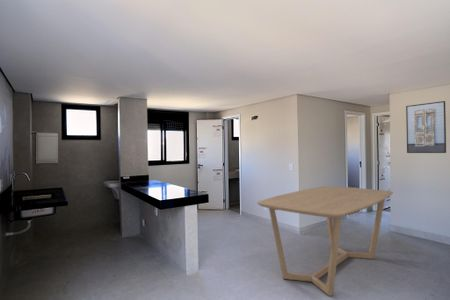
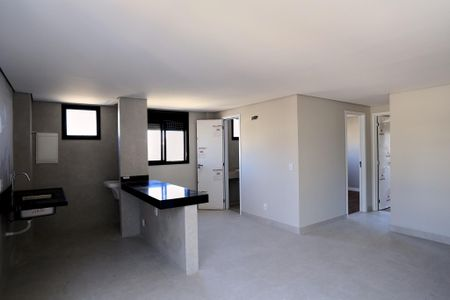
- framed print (425, 128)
- dining table (330, 232)
